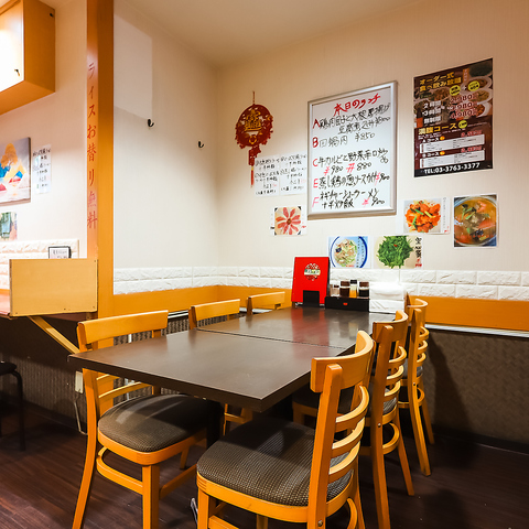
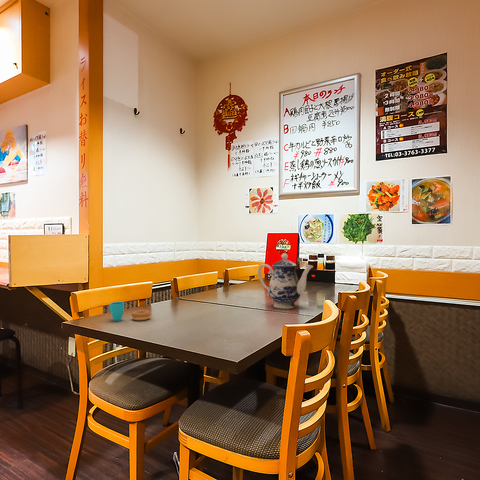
+ teapot (284, 280)
+ cup (132, 313)
